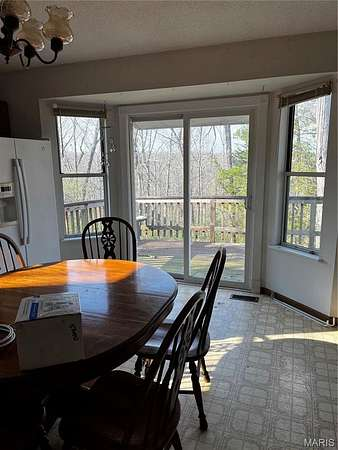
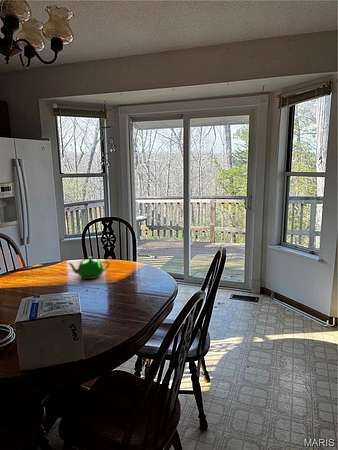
+ teapot (88, 266)
